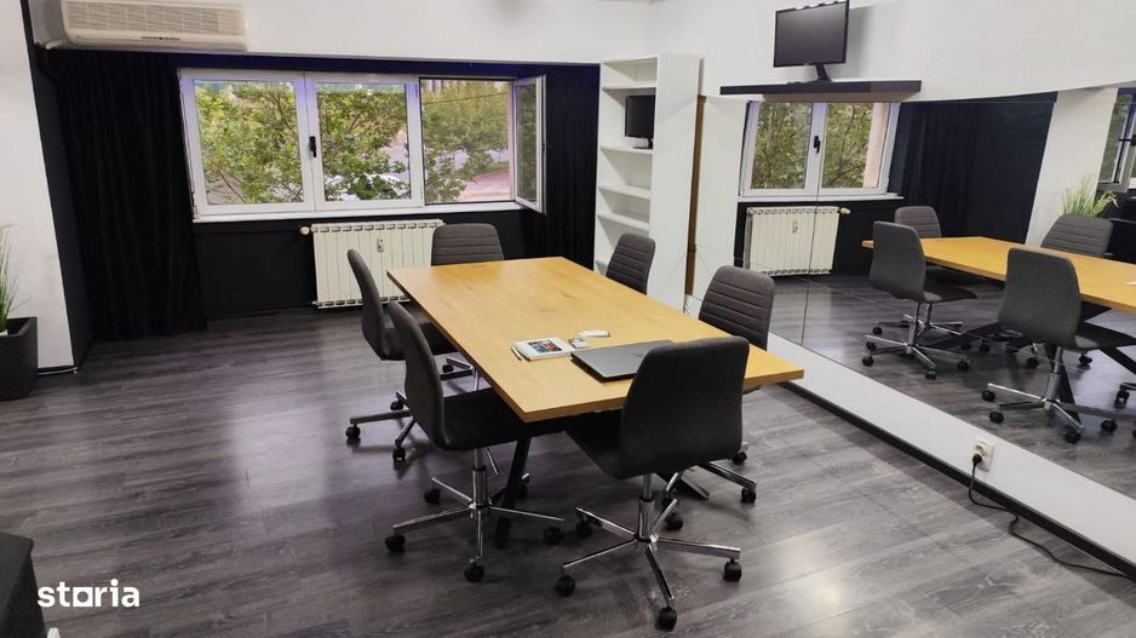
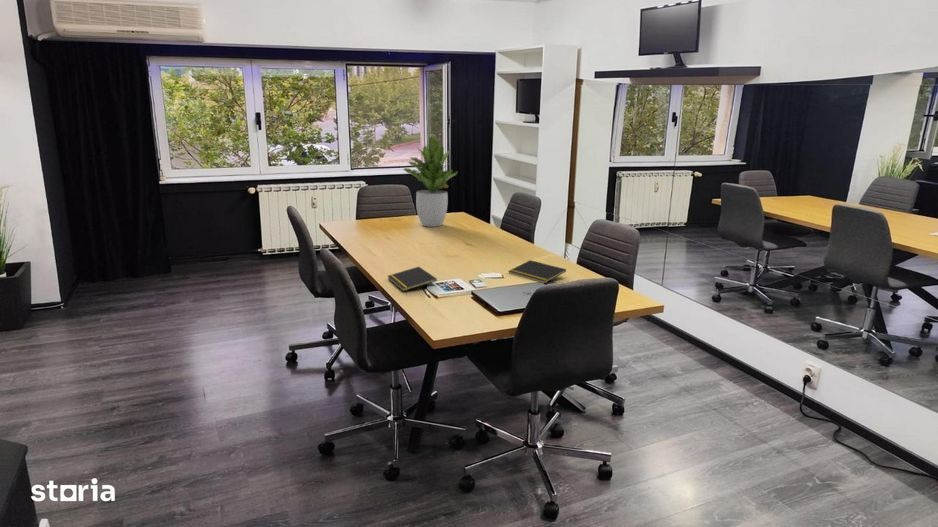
+ notepad (411, 278)
+ potted plant (431, 181)
+ notepad (536, 271)
